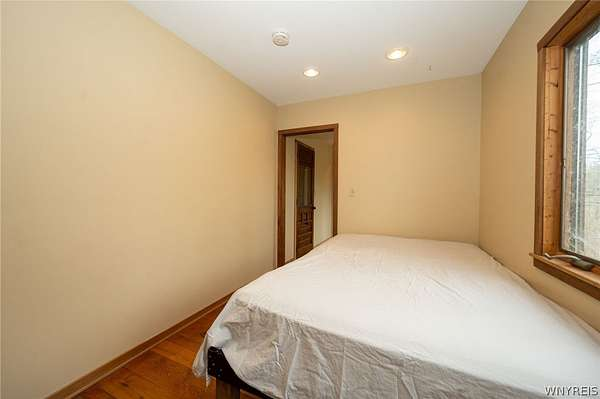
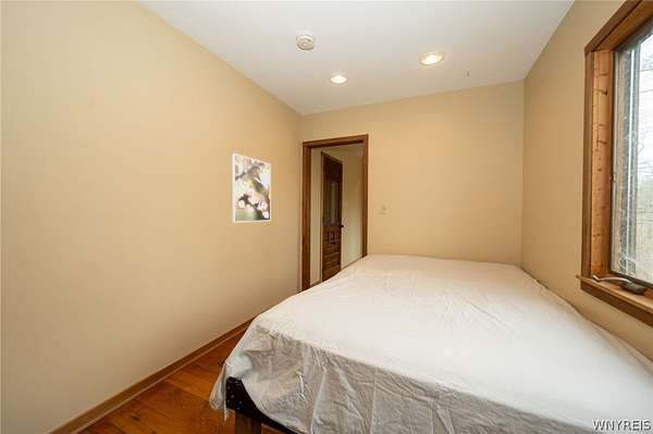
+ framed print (252, 190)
